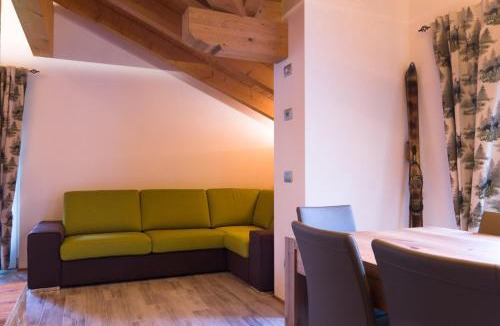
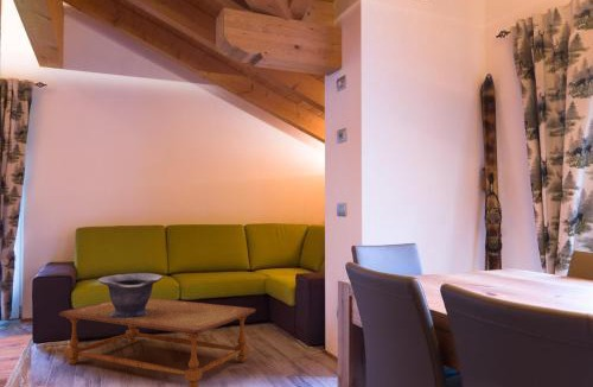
+ decorative bowl (130, 294)
+ coffee table (158, 336)
